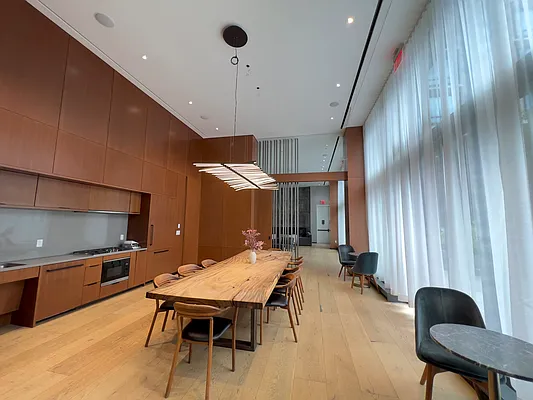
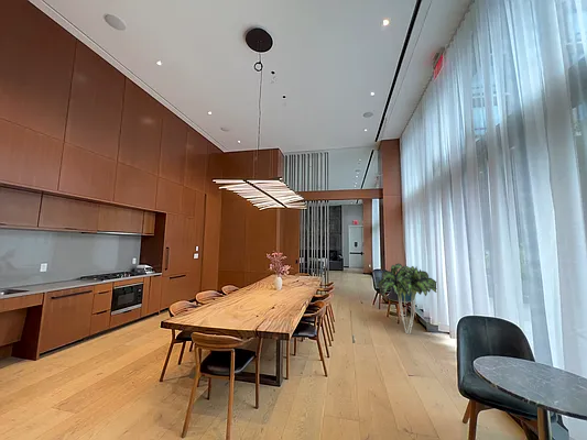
+ indoor plant (404, 298)
